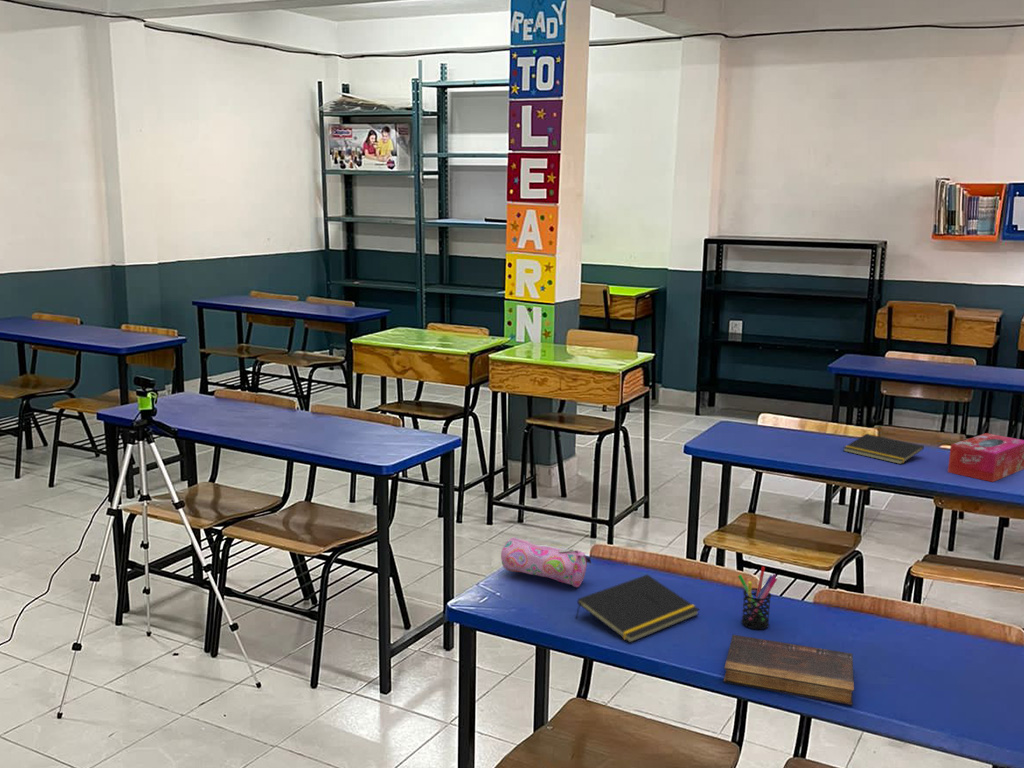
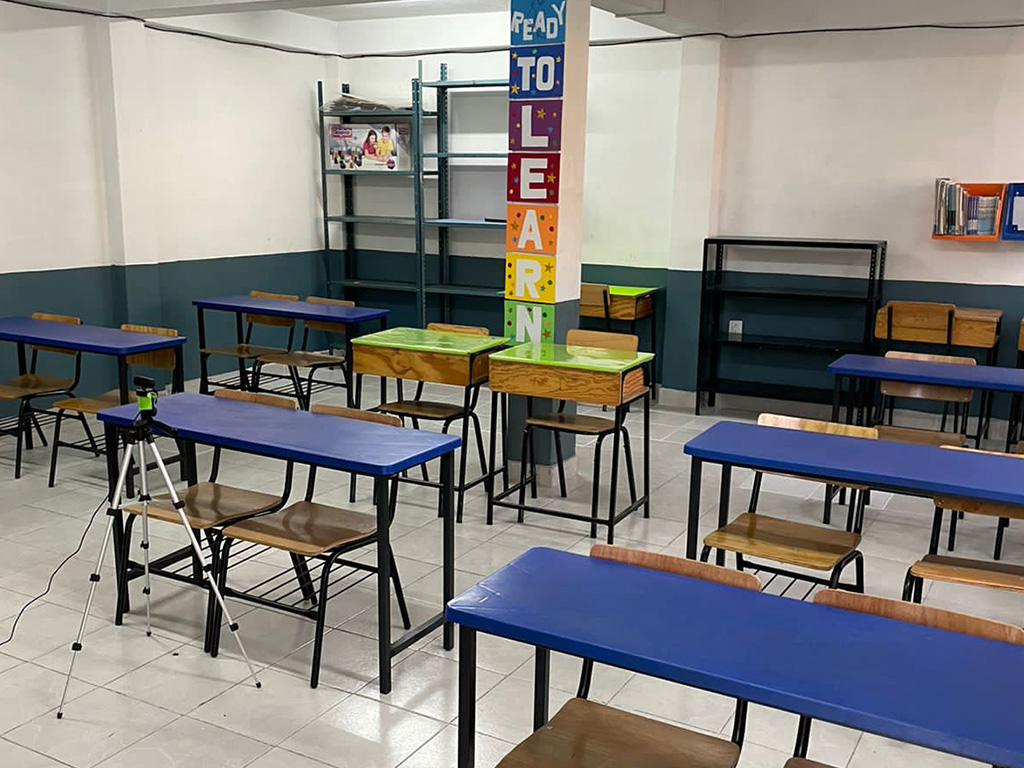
- pencil case (544, 560)
- pen holder (754, 595)
- tissue box (989, 456)
- notepad (883, 448)
- book (789, 667)
- notepad (639, 606)
